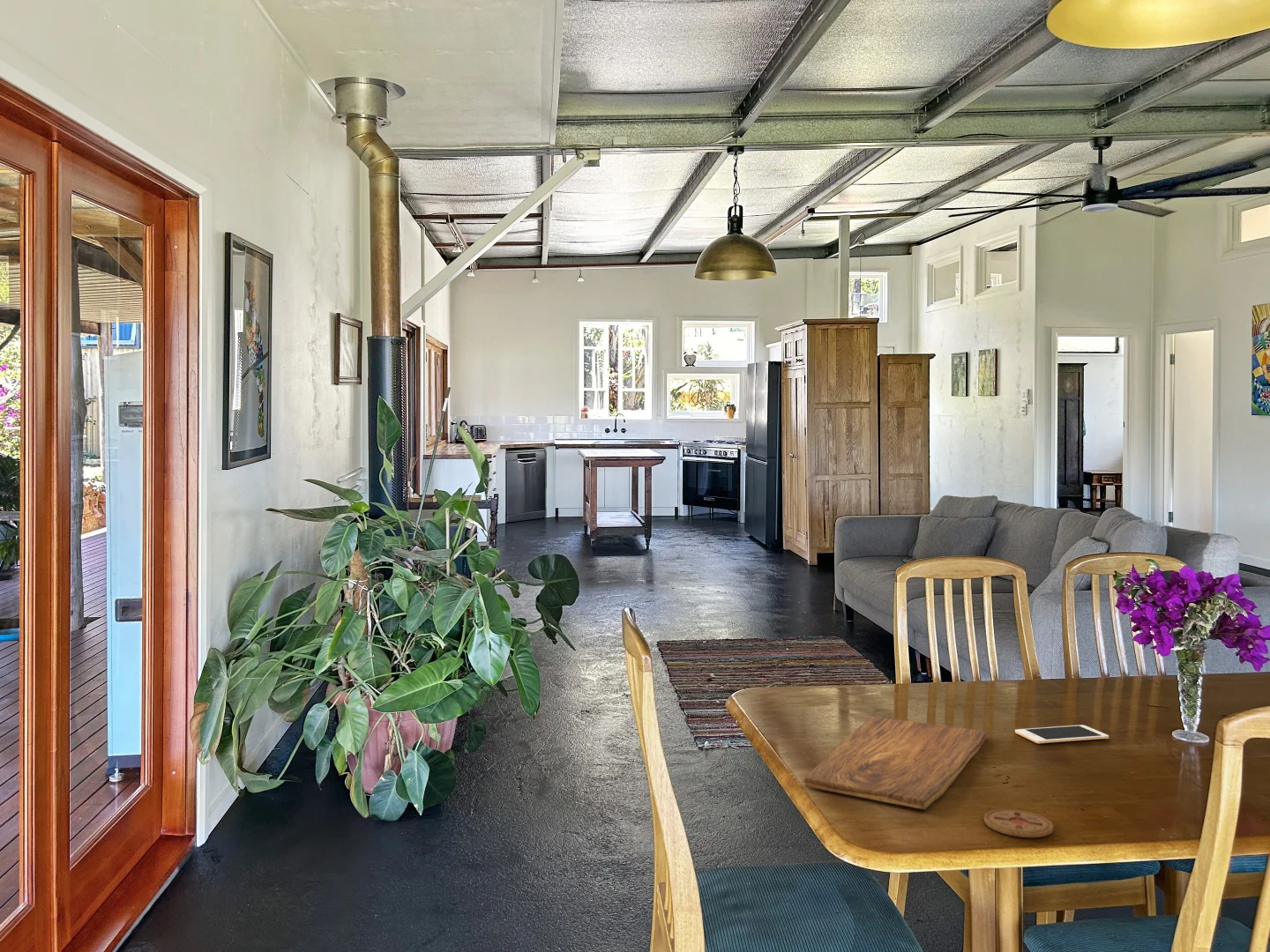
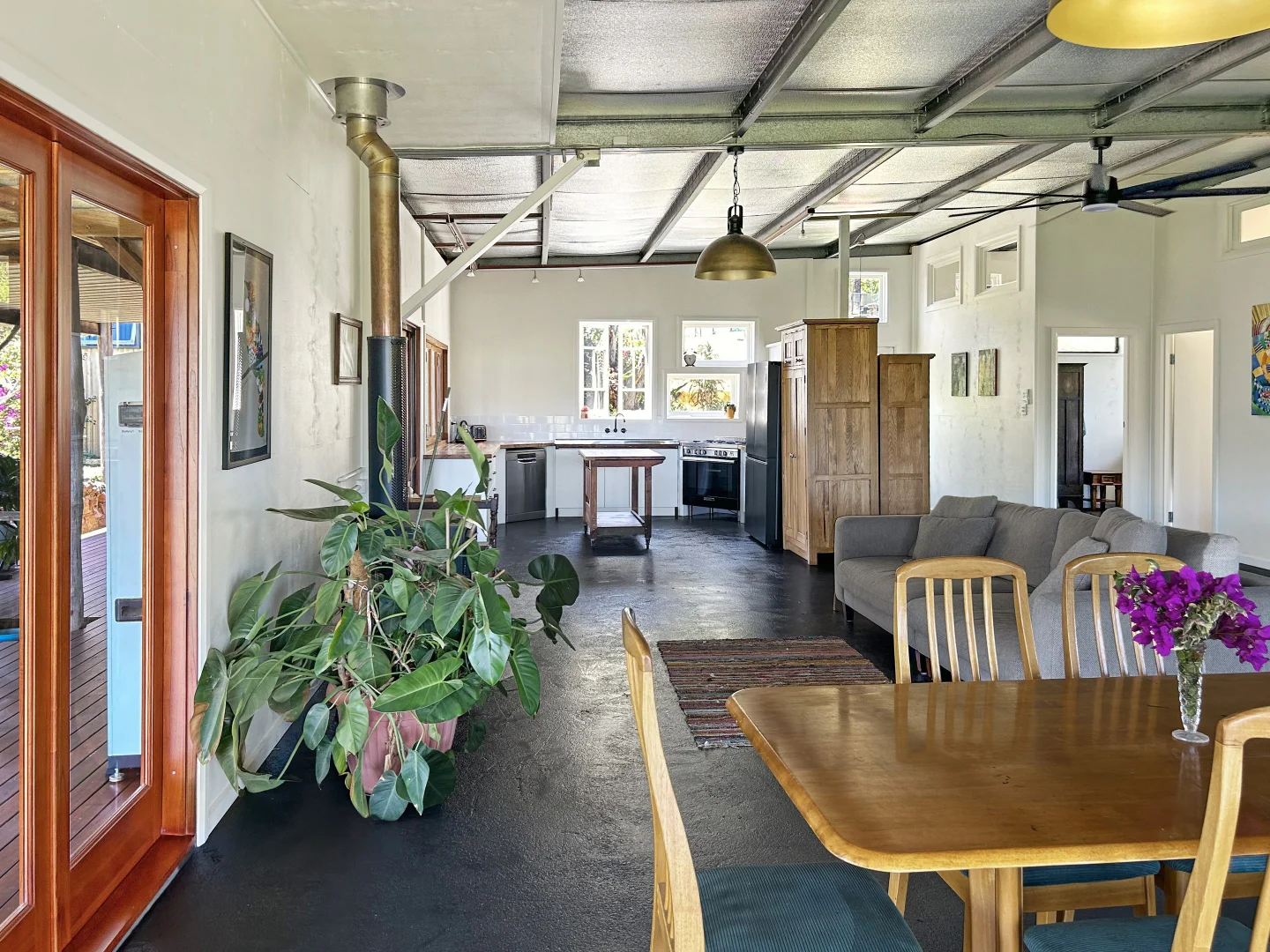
- cell phone (1061, 733)
- cutting board (900, 756)
- coaster (1018, 822)
